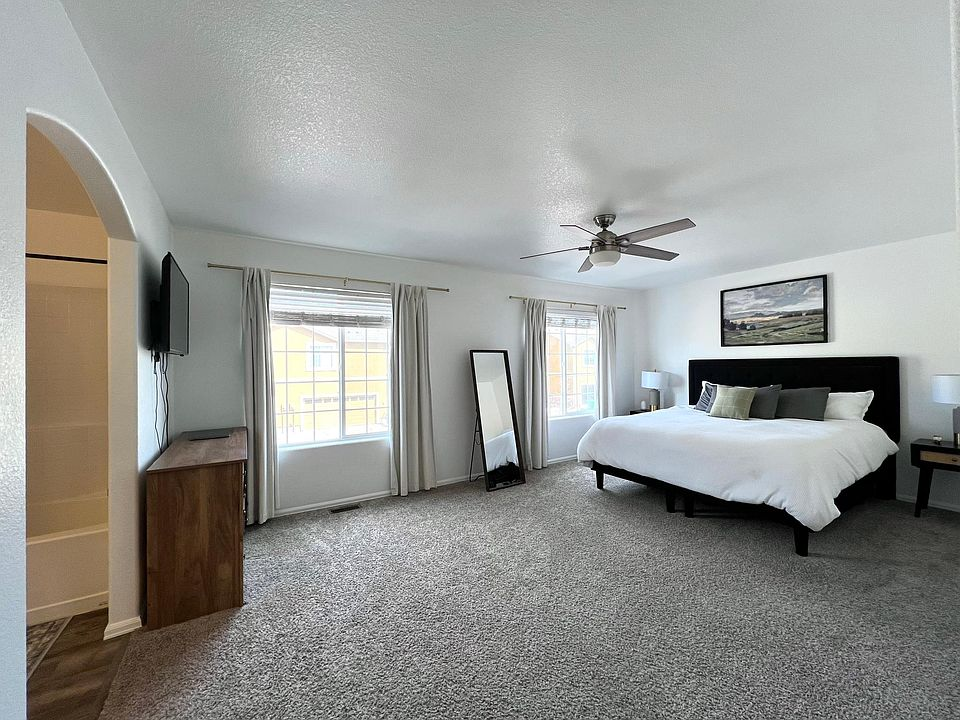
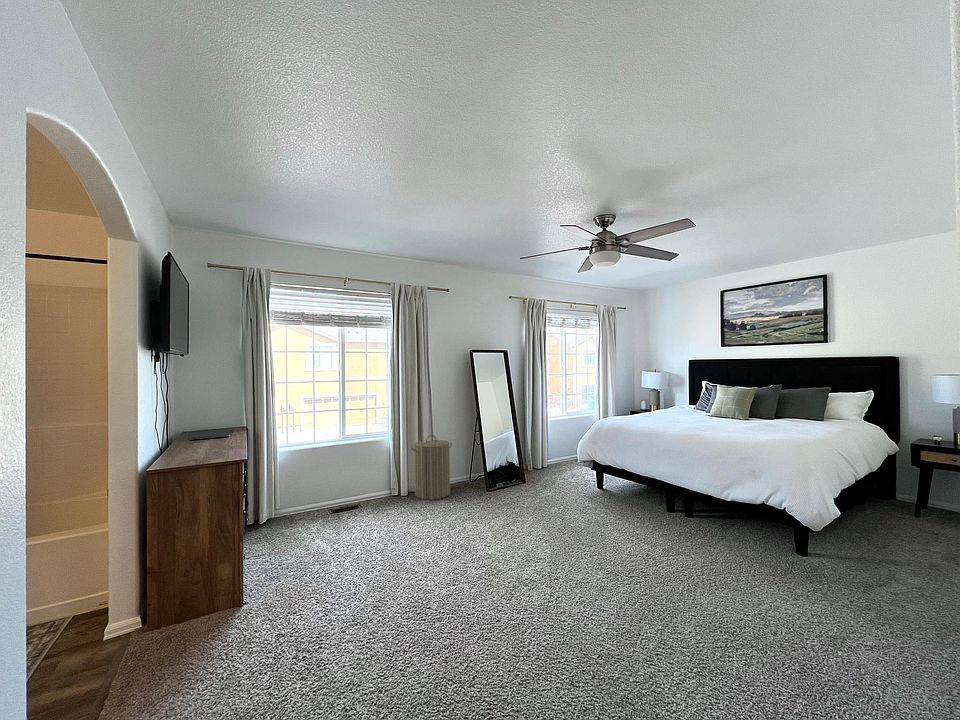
+ laundry hamper (432, 464)
